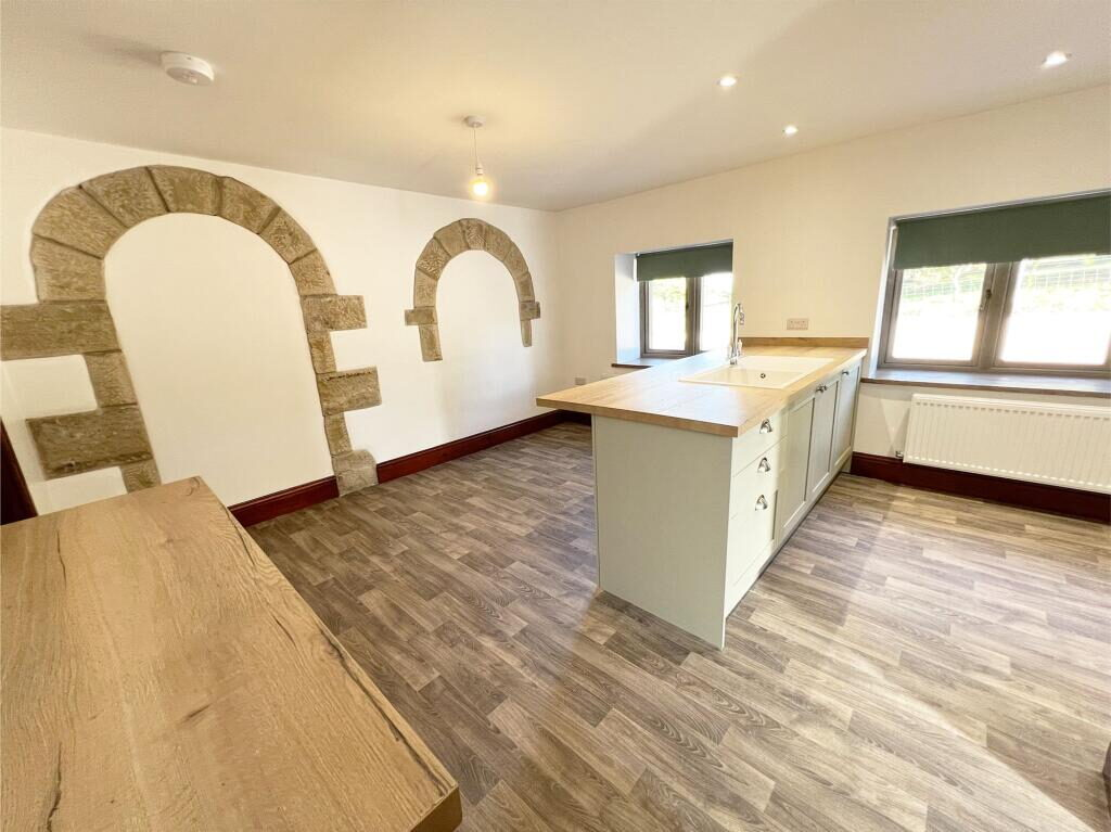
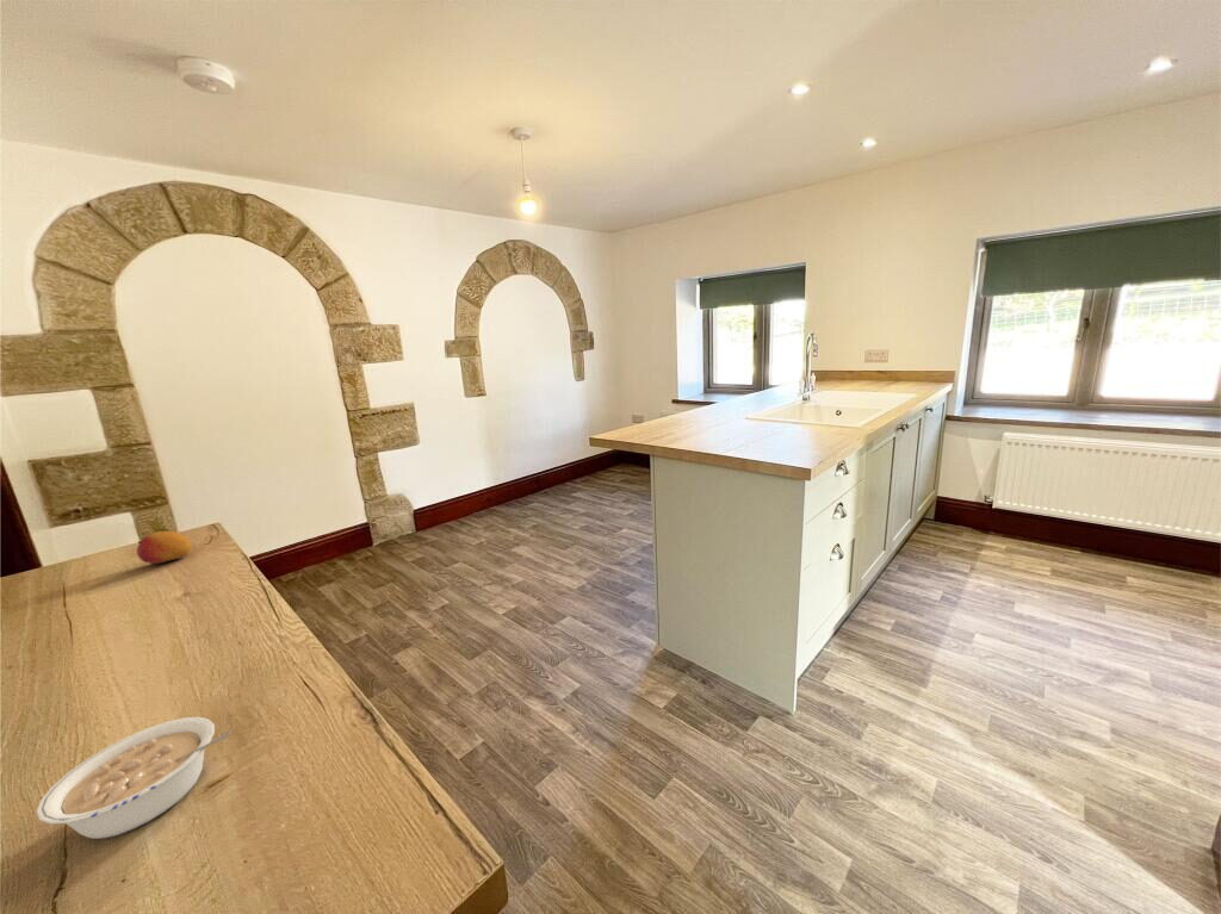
+ legume (145, 773)
+ fruit (163, 546)
